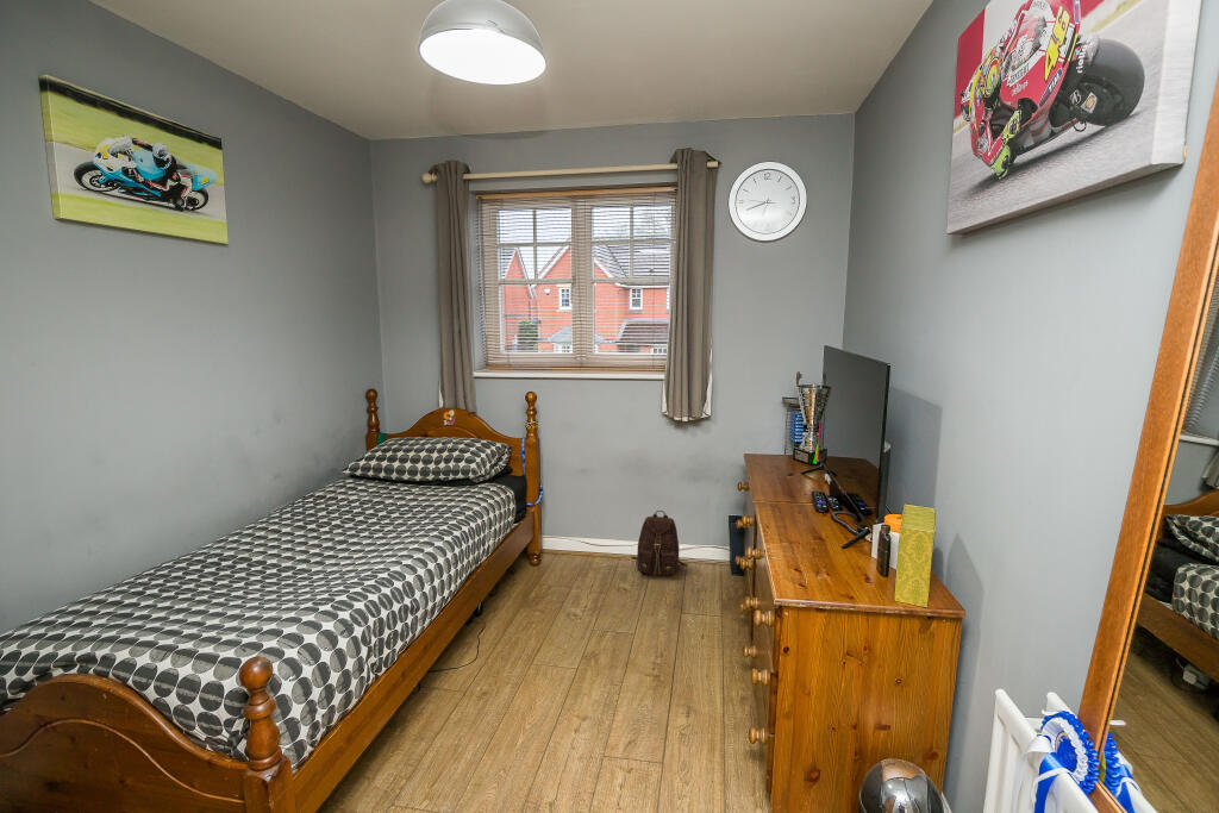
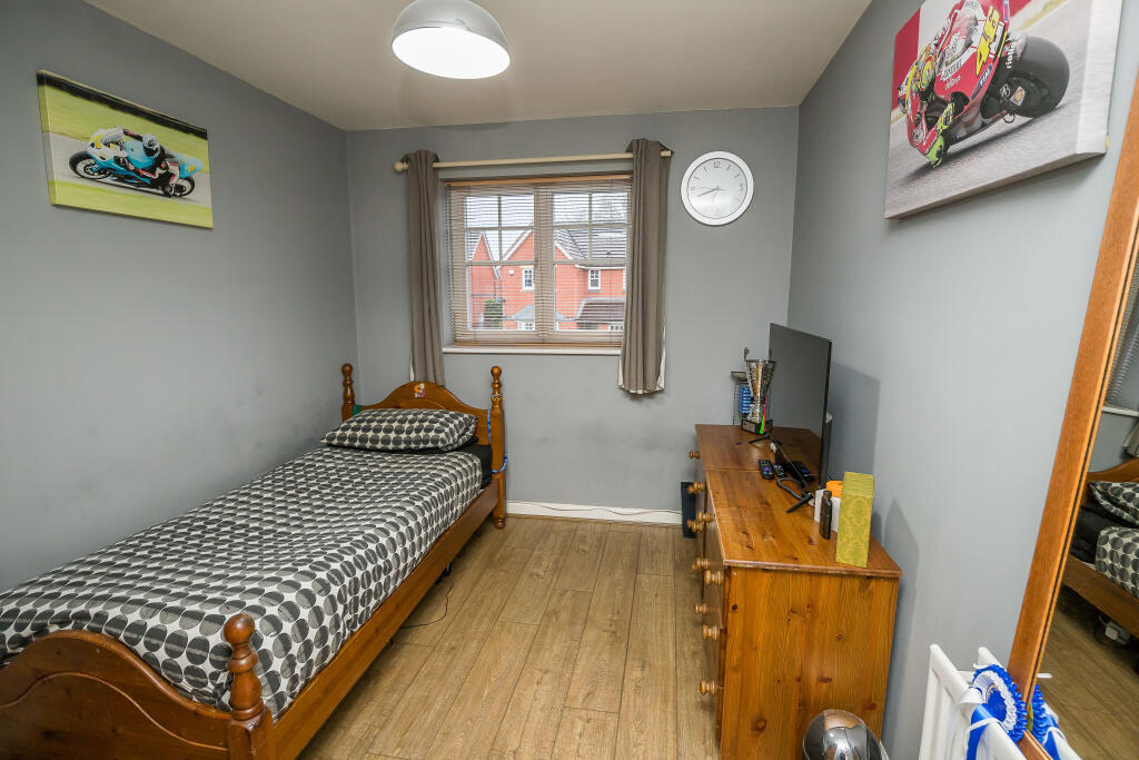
- backpack (658, 540)
